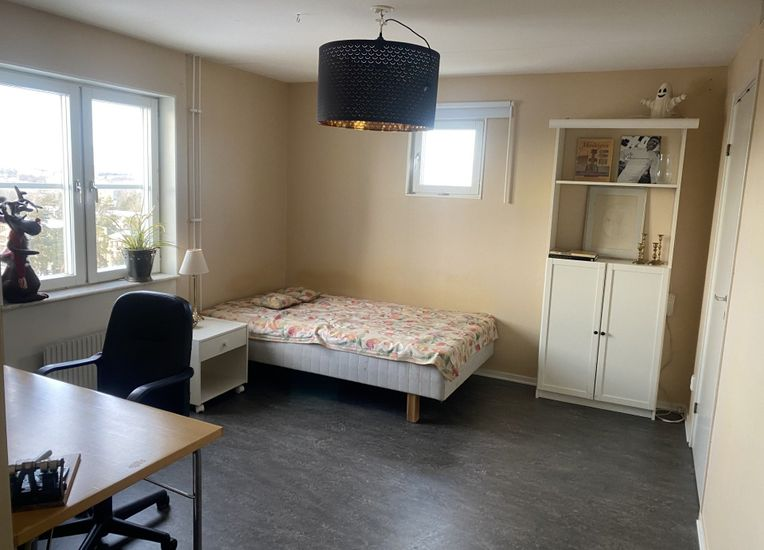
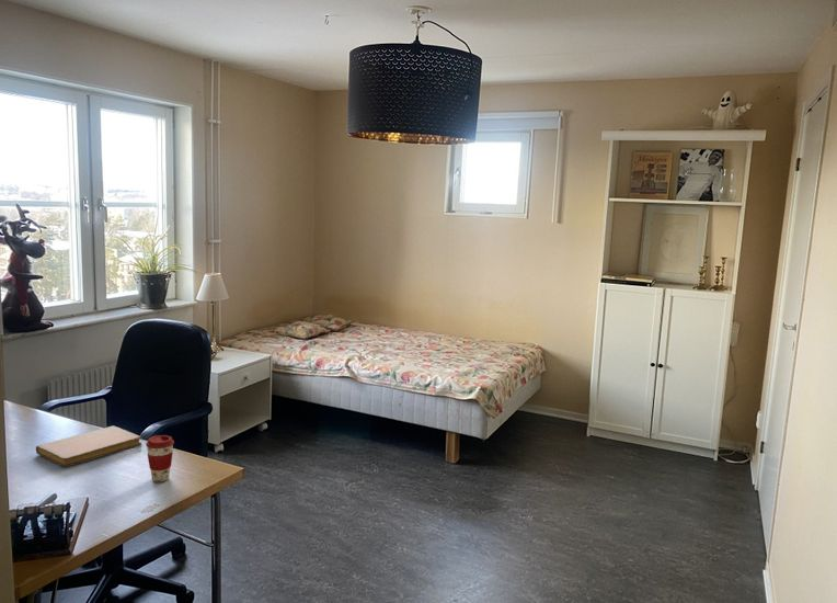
+ notebook (90, 444)
+ coffee cup (160, 458)
